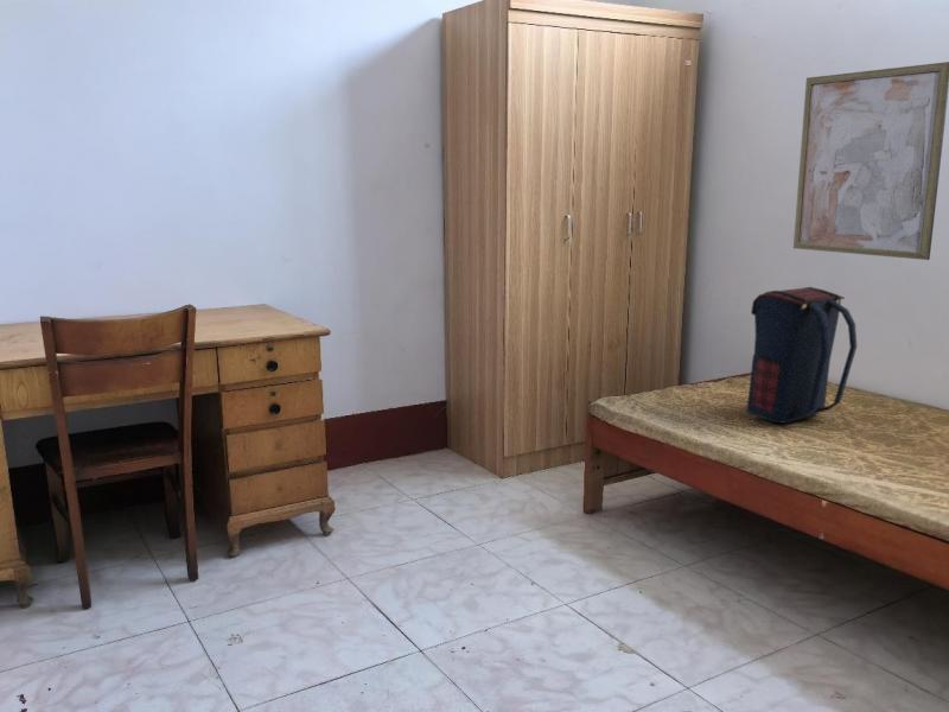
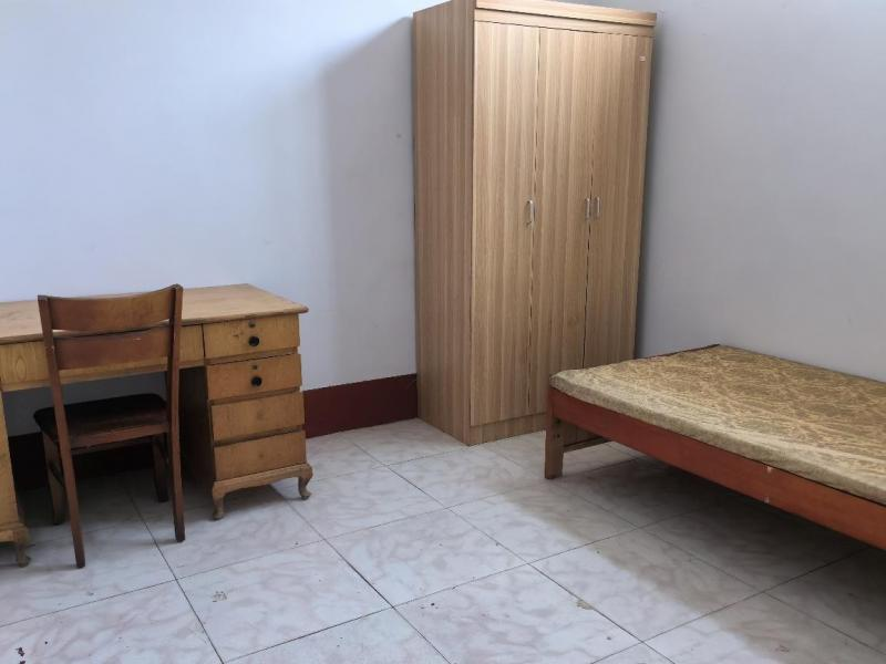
- wall art (864, 164)
- satchel (803, 355)
